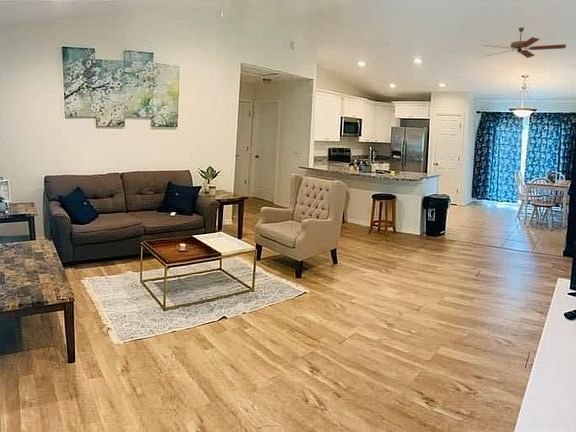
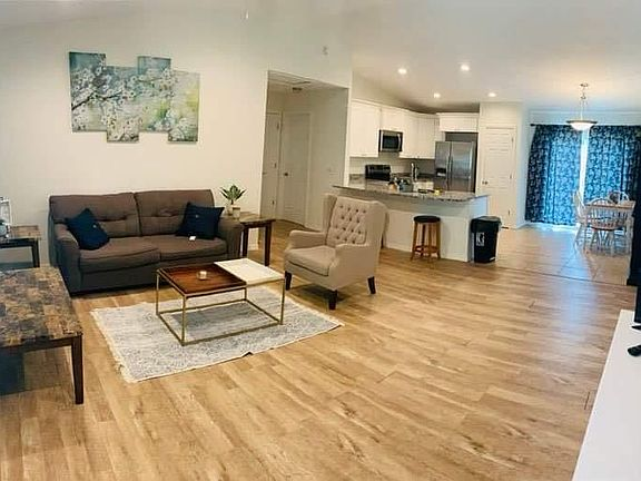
- ceiling fan (523, 41)
